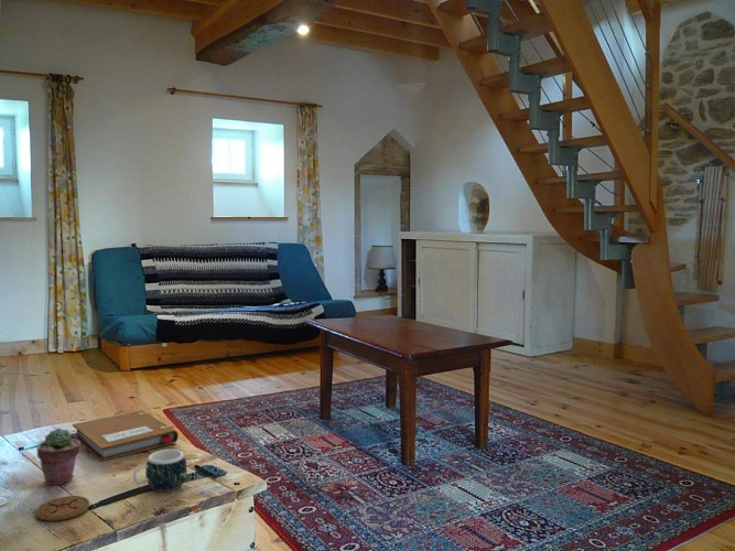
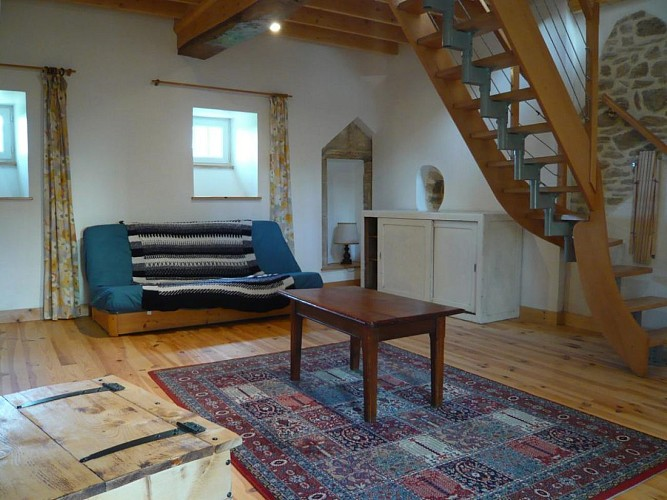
- coaster (63, 507)
- mug (160, 472)
- notebook (126, 433)
- potted succulent (58, 454)
